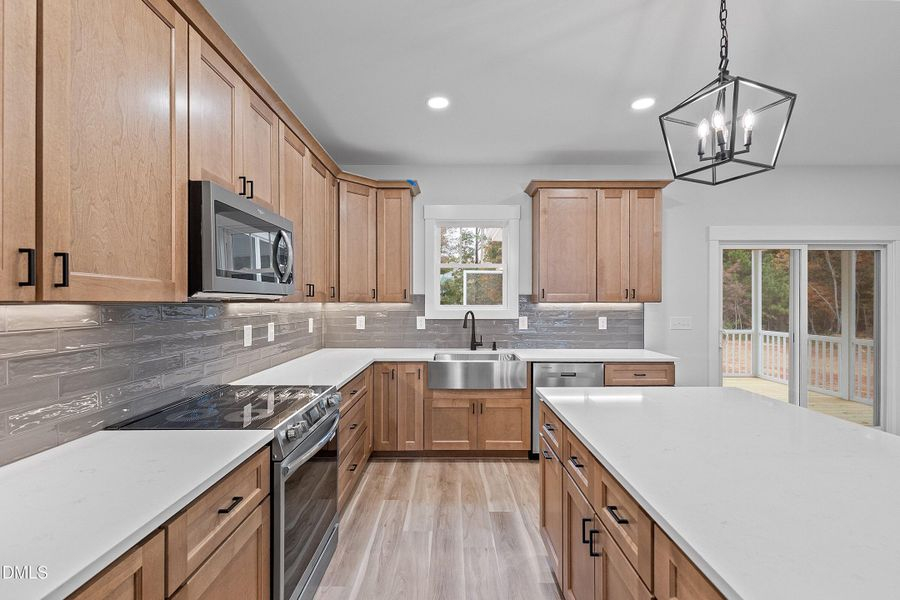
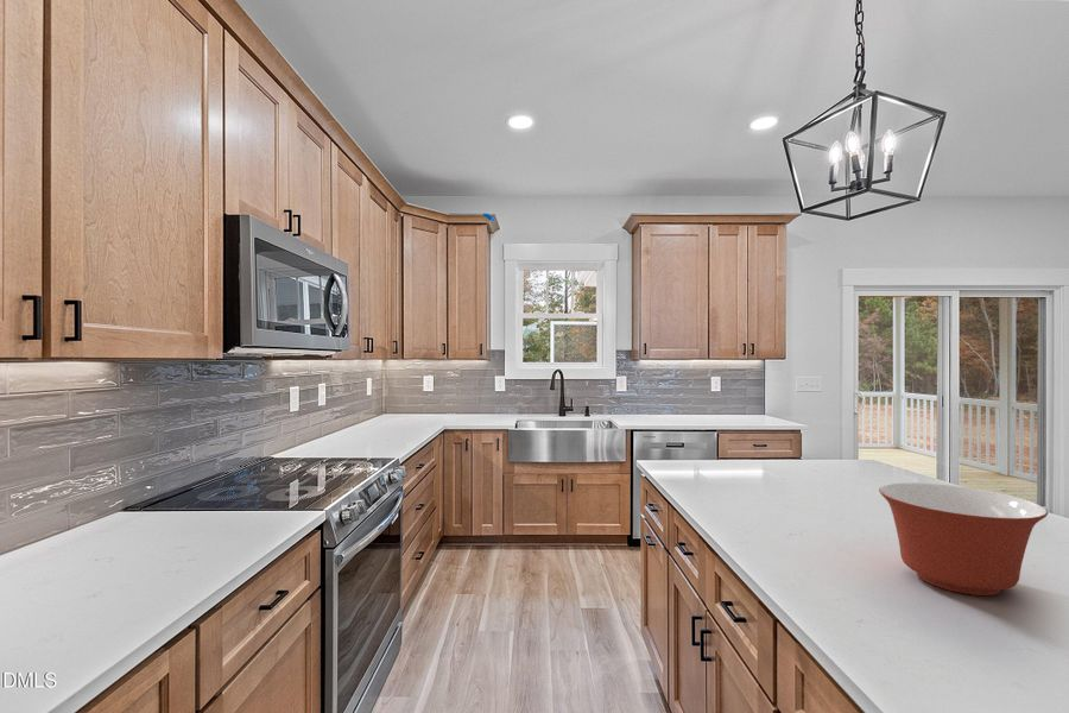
+ mixing bowl (956, 540)
